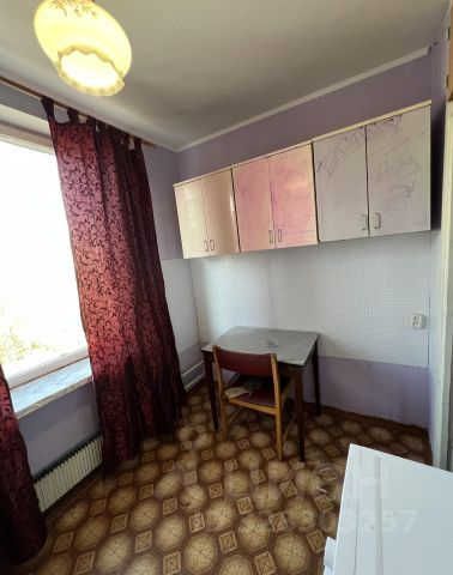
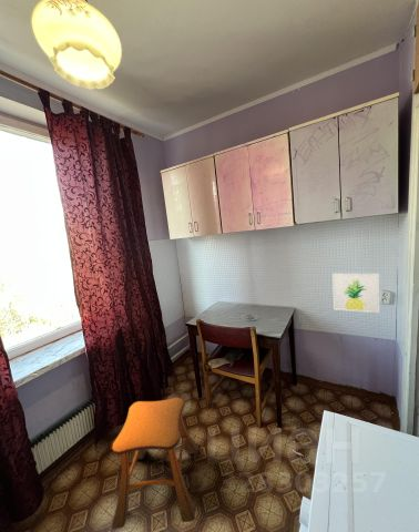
+ wall art (355, 291)
+ stool (156, 448)
